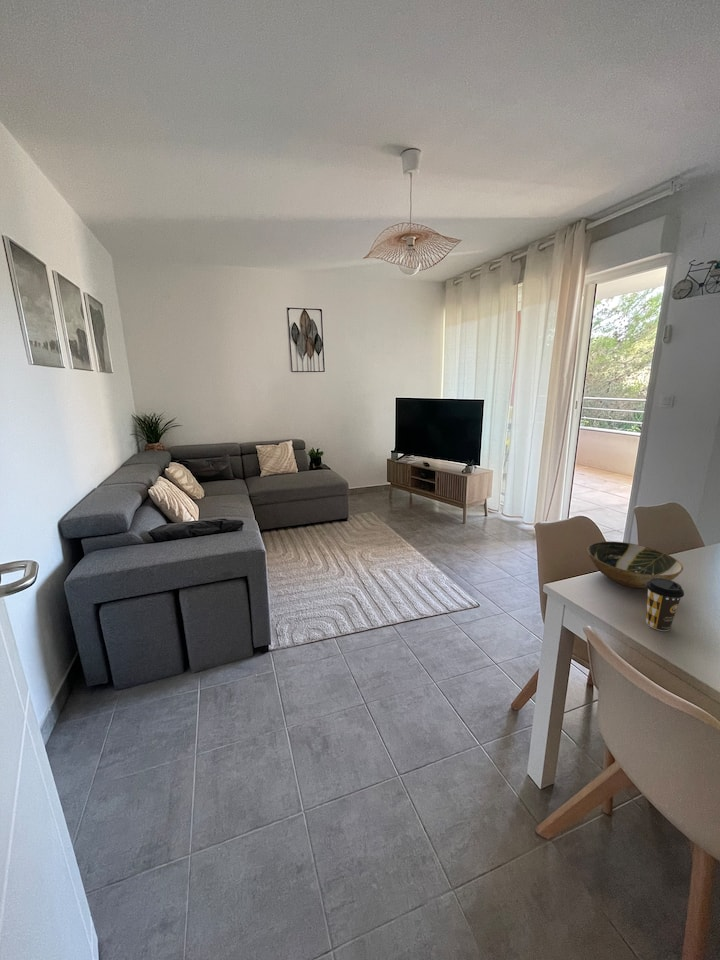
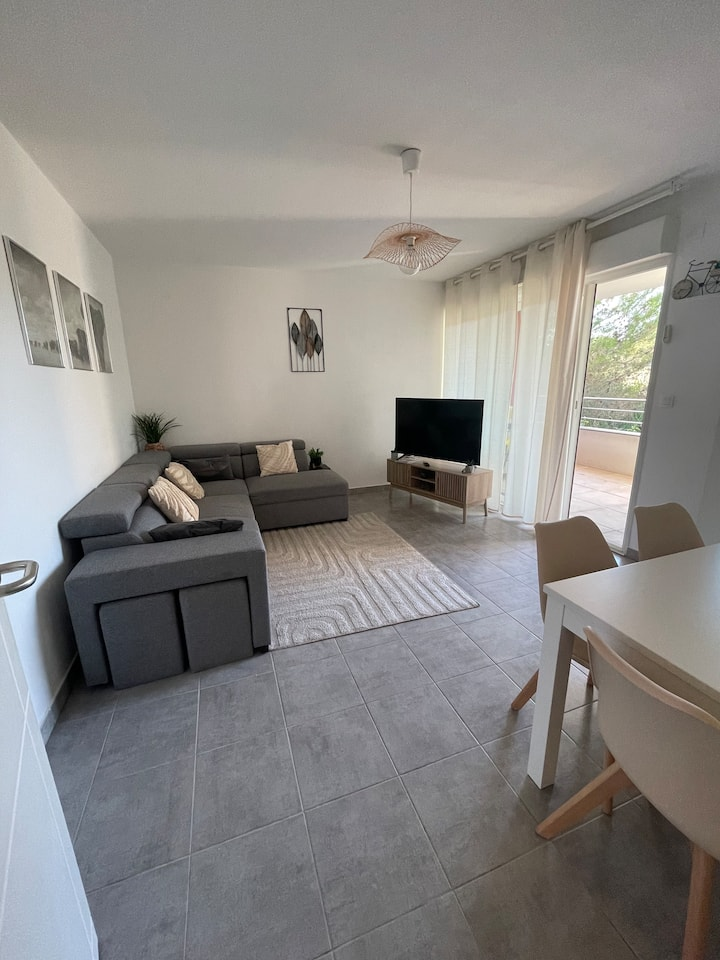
- coffee cup (661, 604)
- bowl (630, 568)
